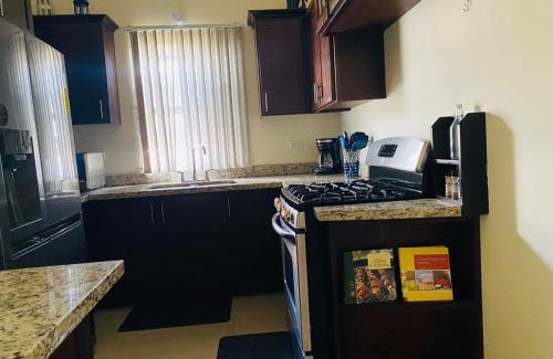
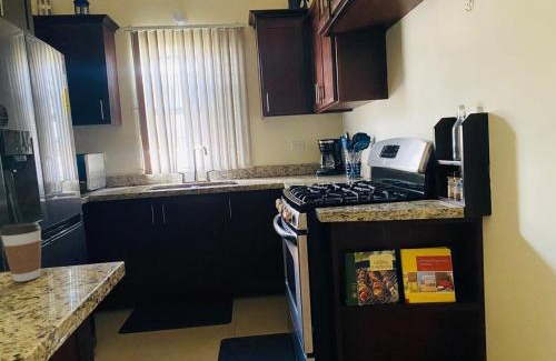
+ coffee cup (23, 251)
